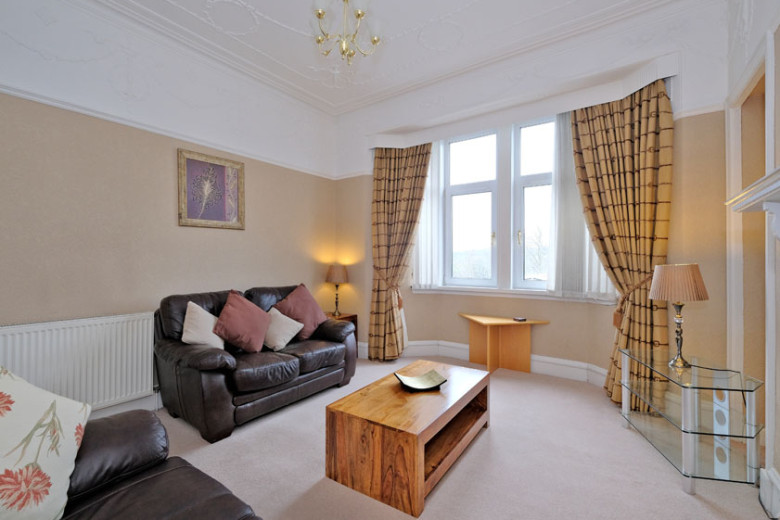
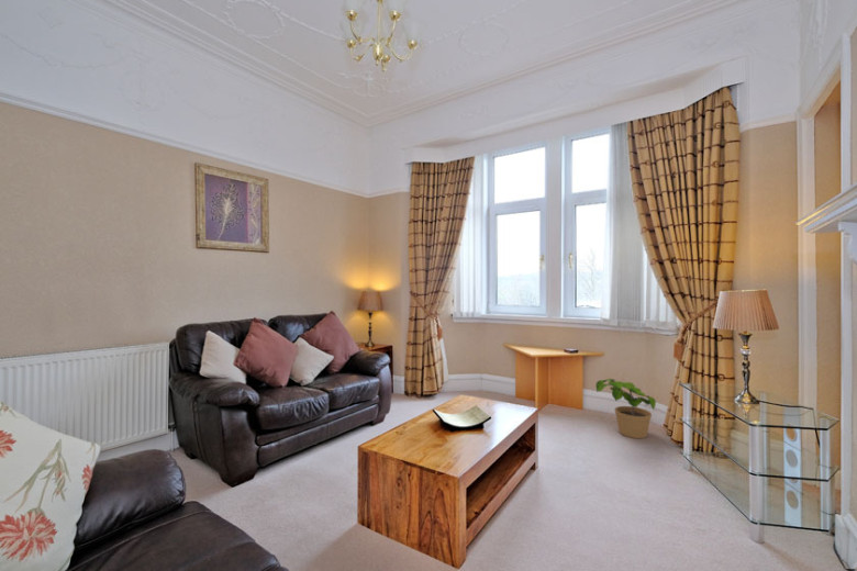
+ potted plant (617, 406)
